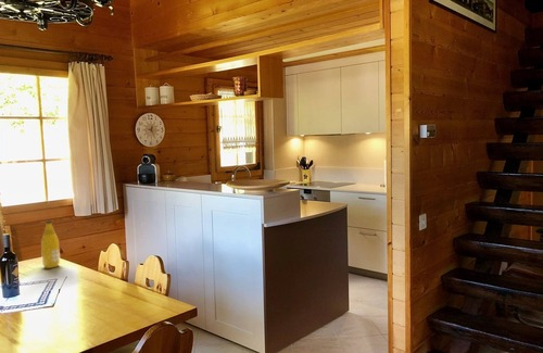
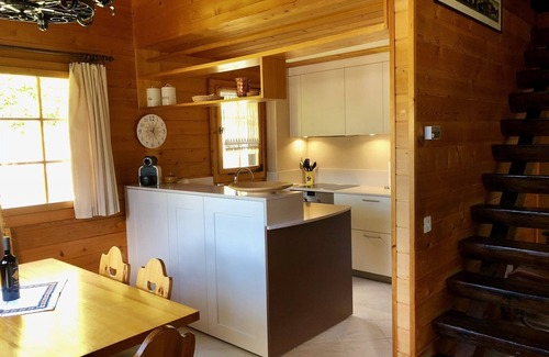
- bottle (50, 243)
